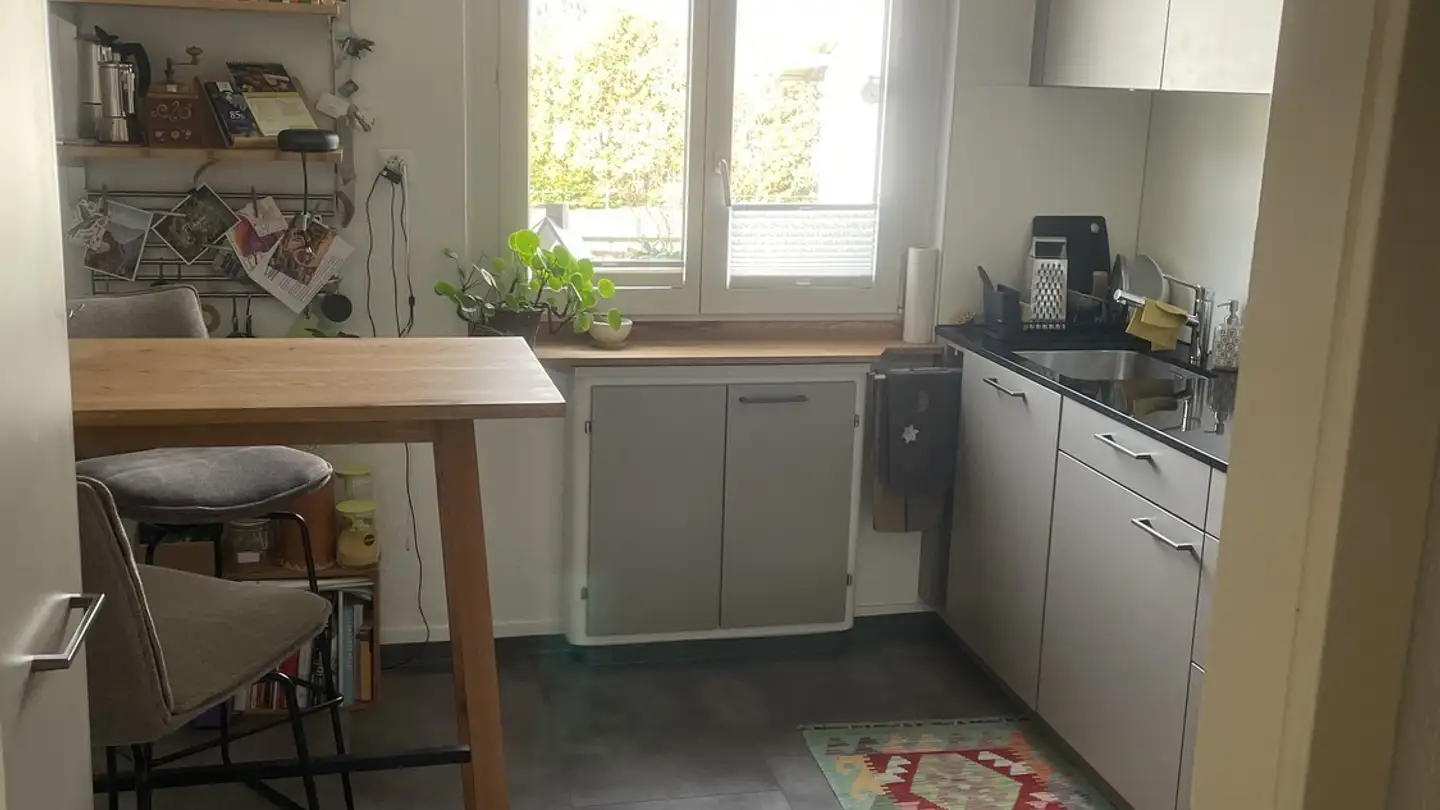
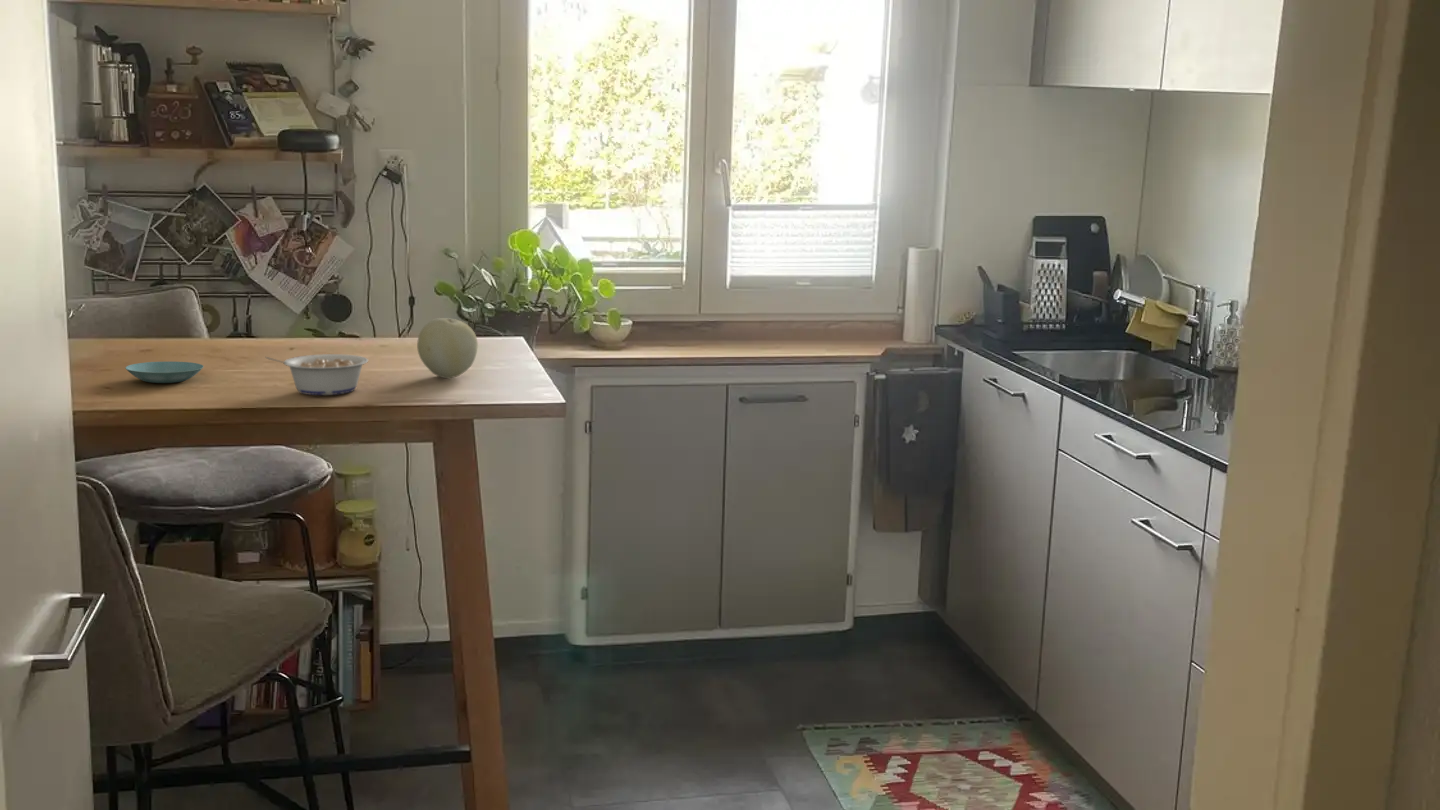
+ saucer (165, 373)
+ fruit (447, 347)
+ legume (324, 373)
